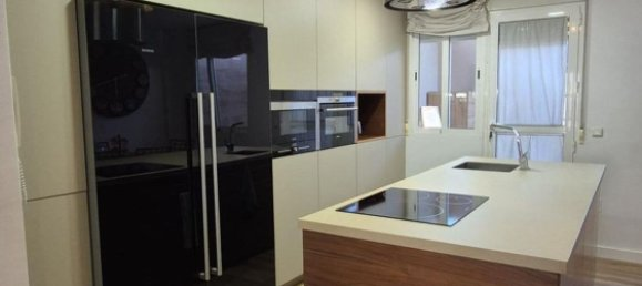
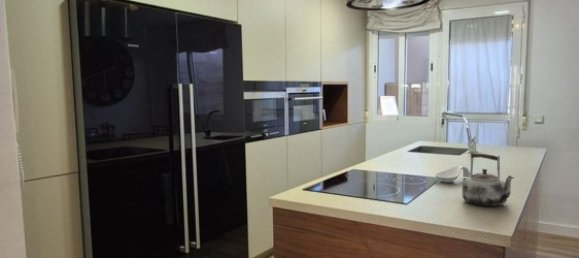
+ kettle (489, 179)
+ spoon rest (453, 173)
